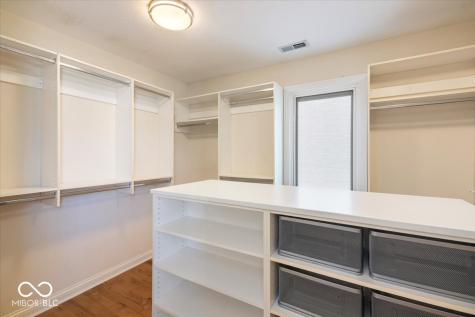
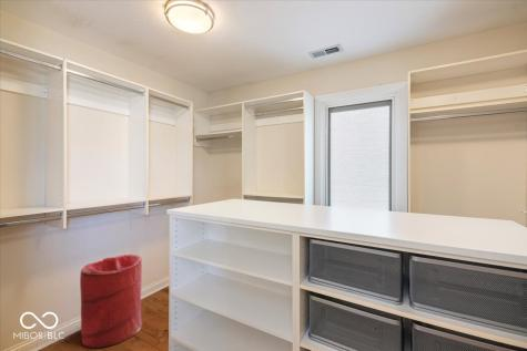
+ laundry hamper (112, 295)
